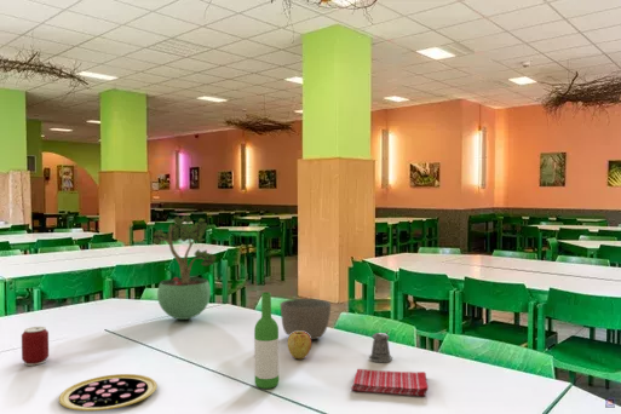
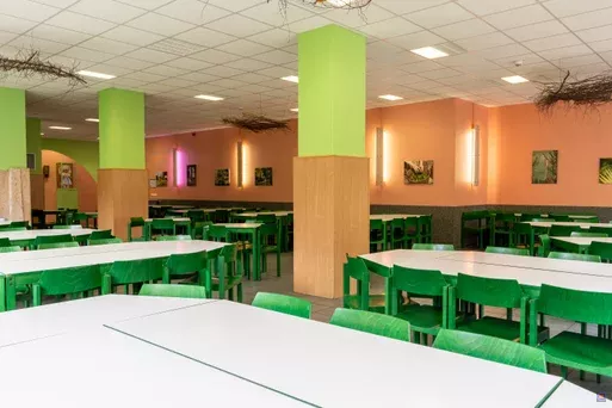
- dish towel (390, 380)
- potted plant (182, 266)
- bowl (305, 320)
- apple (299, 344)
- can (35, 345)
- pepper shaker (381, 344)
- wine bottle (266, 339)
- pizza (109, 391)
